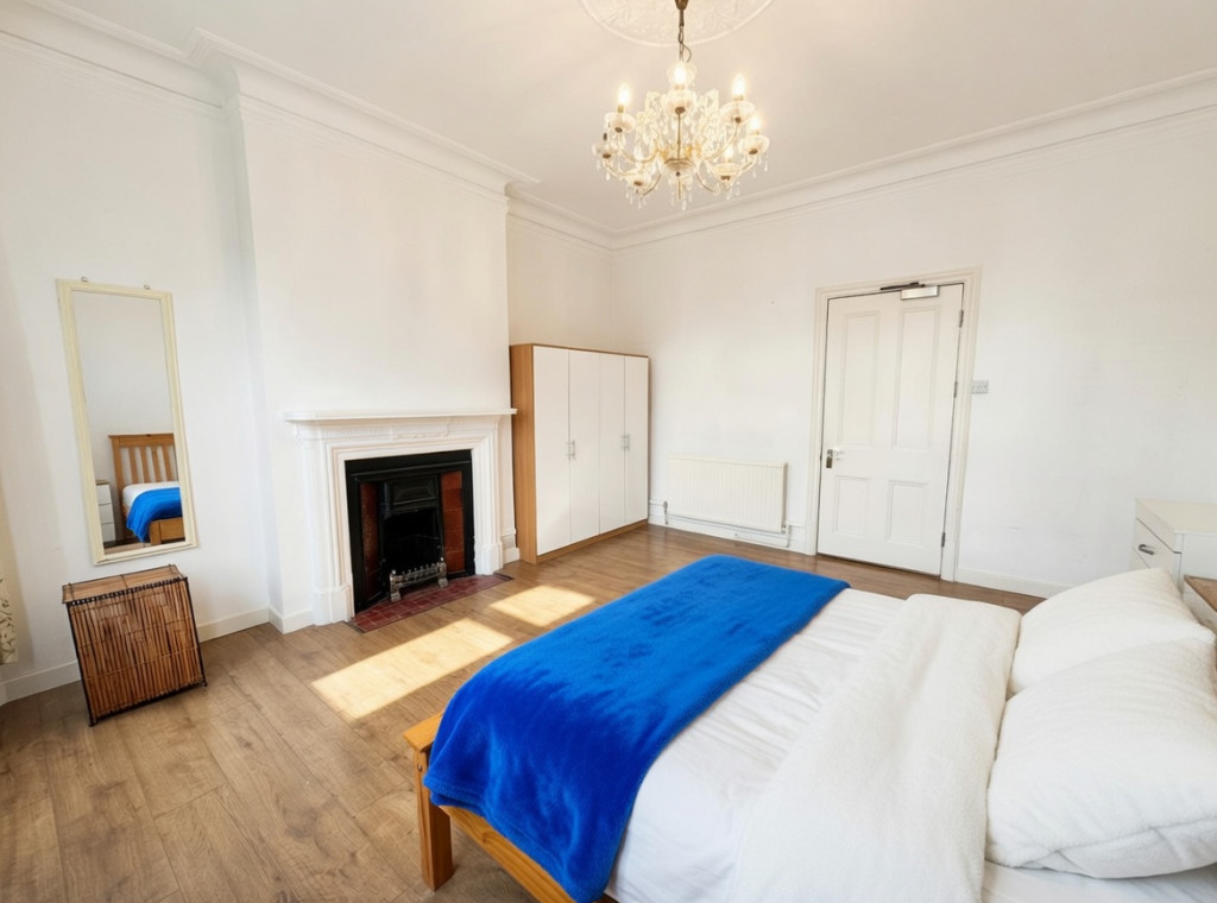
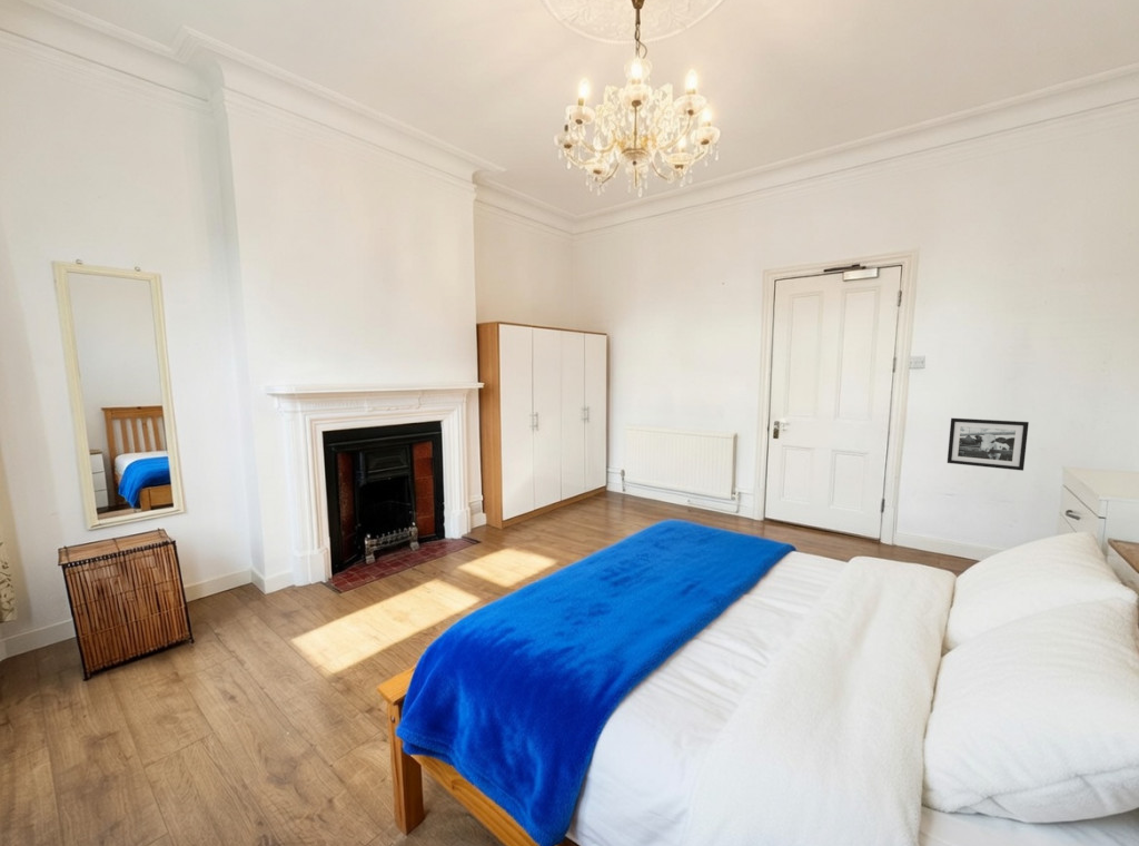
+ picture frame (986, 443)
